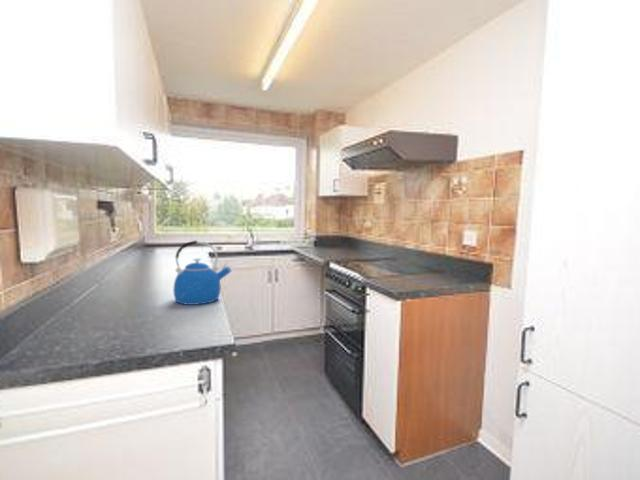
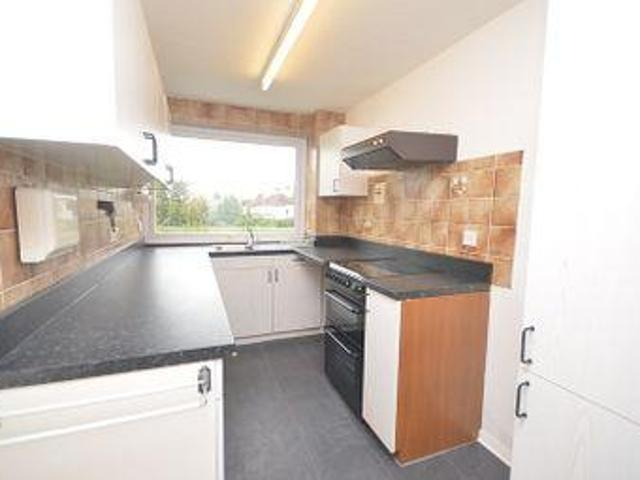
- kettle (203, 269)
